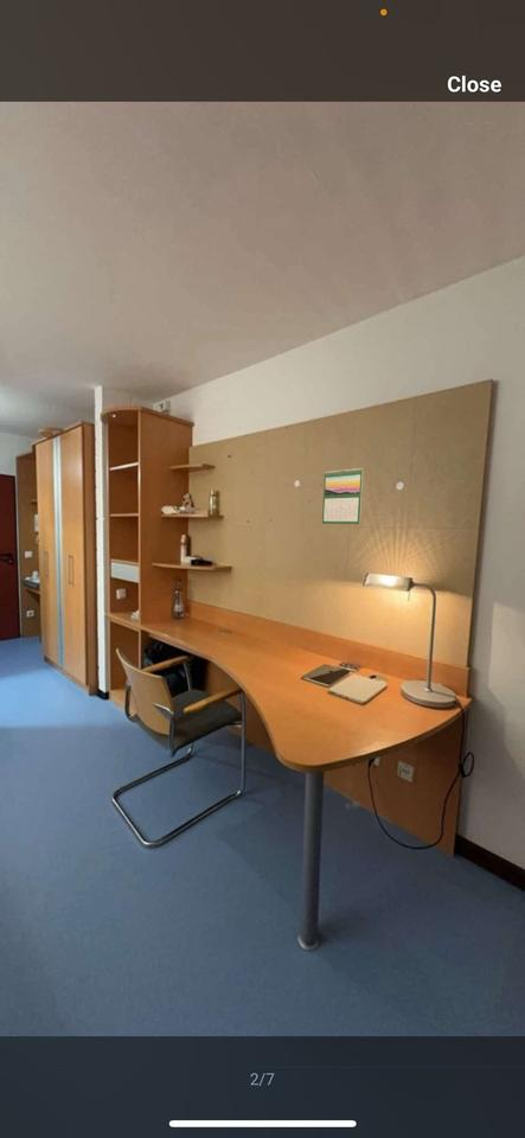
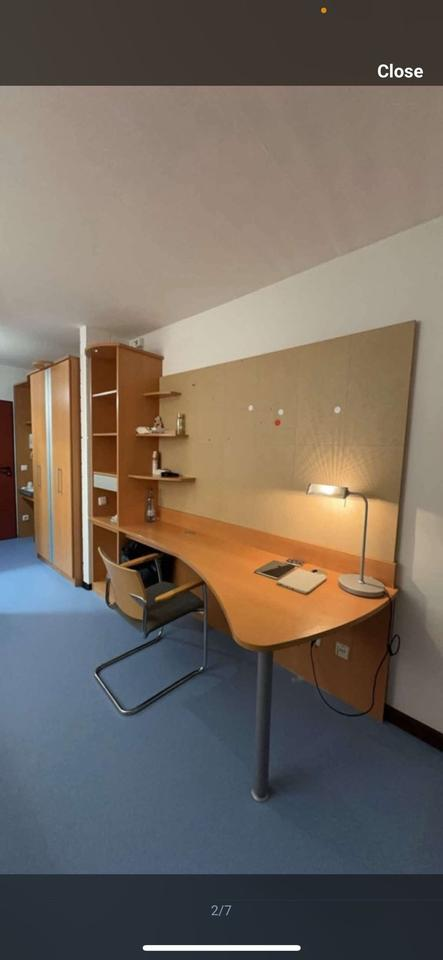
- calendar (341, 497)
